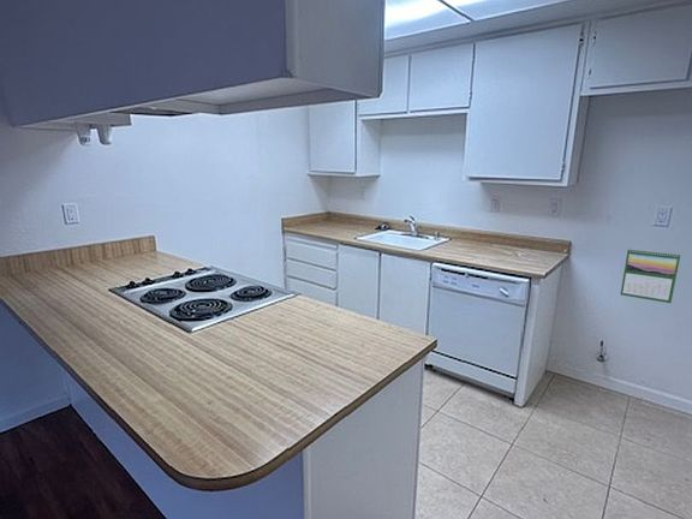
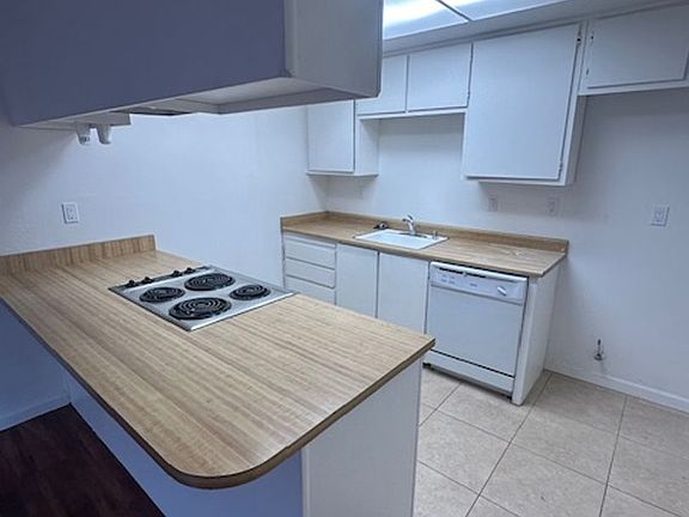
- calendar (649, 274)
